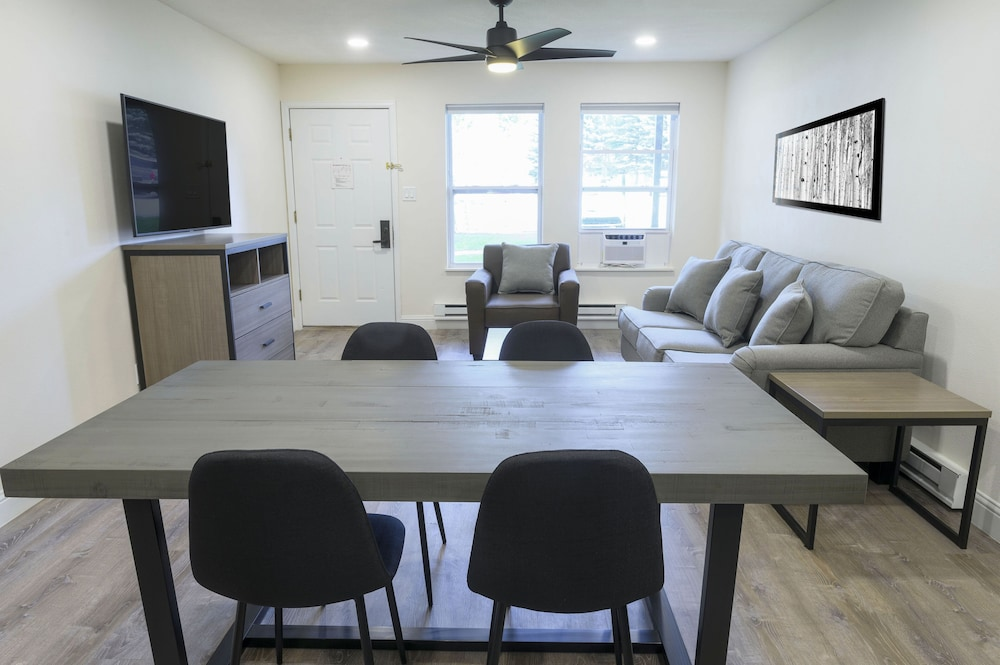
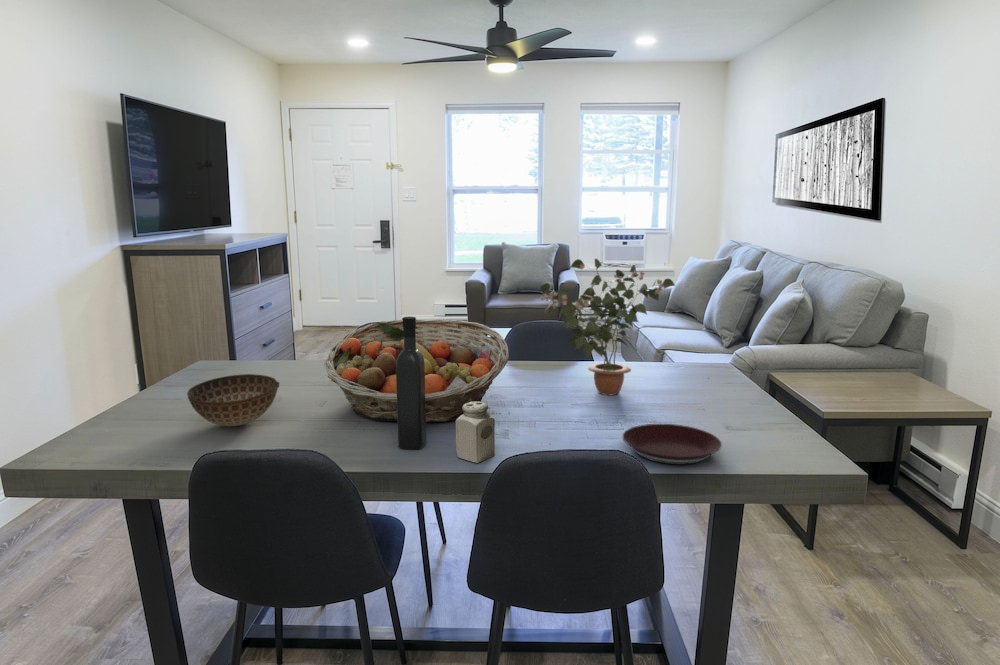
+ potted plant (608, 326)
+ salt shaker (475, 429)
+ fruit basket (424, 364)
+ wine bottle (410, 382)
+ plate (670, 445)
+ bowl (234, 404)
